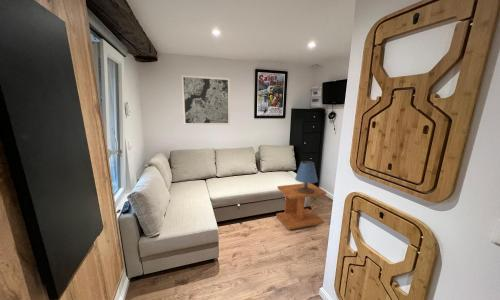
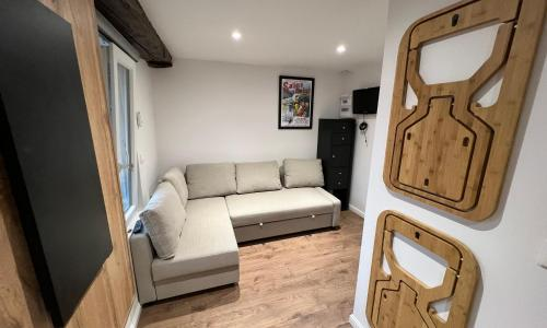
- wall art (206, 101)
- table lamp (306, 176)
- side table (300, 204)
